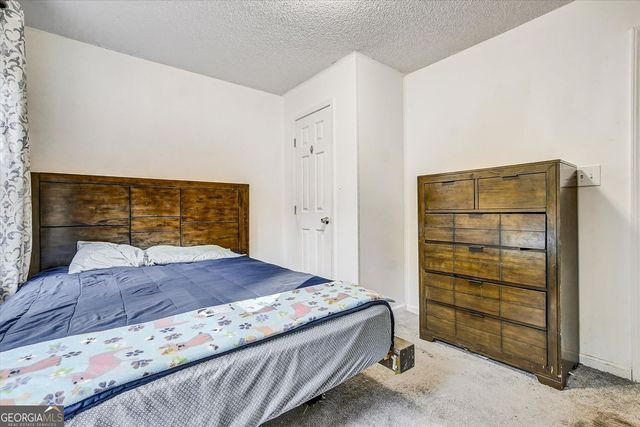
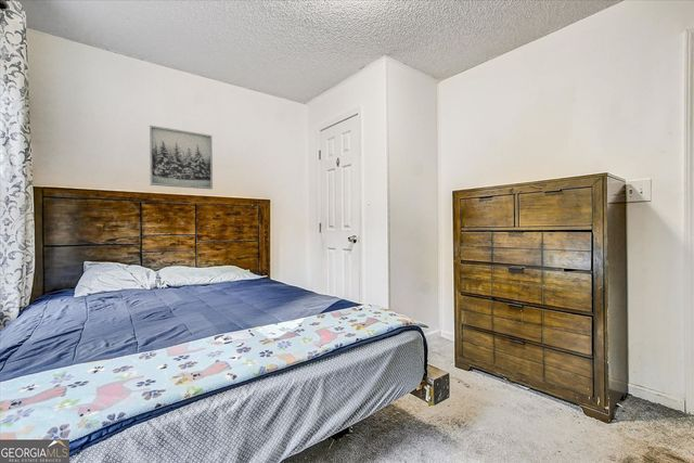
+ wall art (182, 158)
